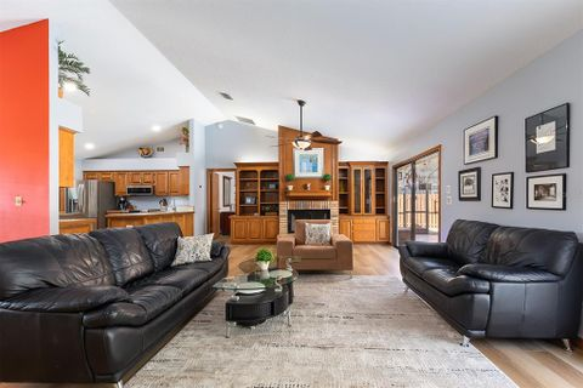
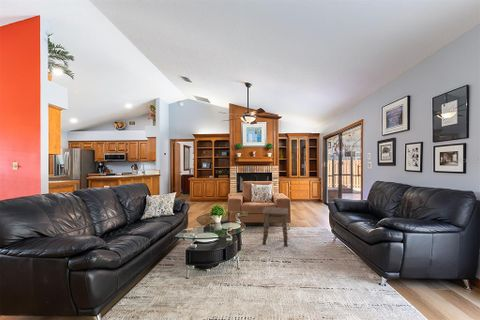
+ side table (275, 221)
